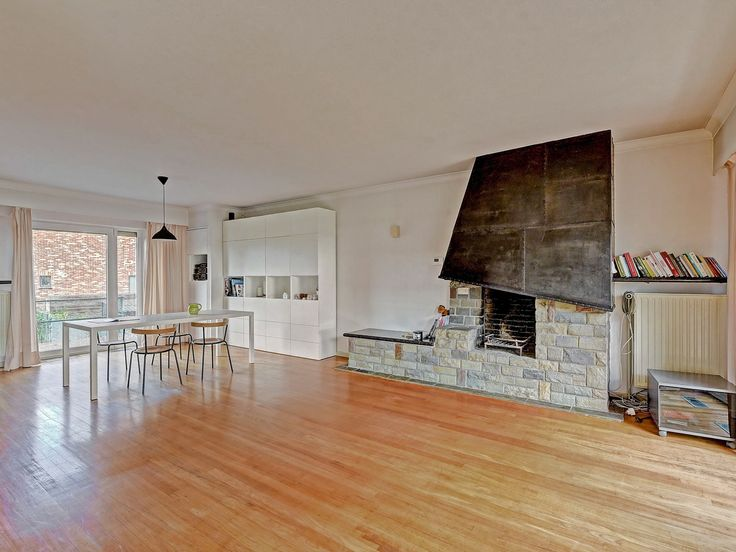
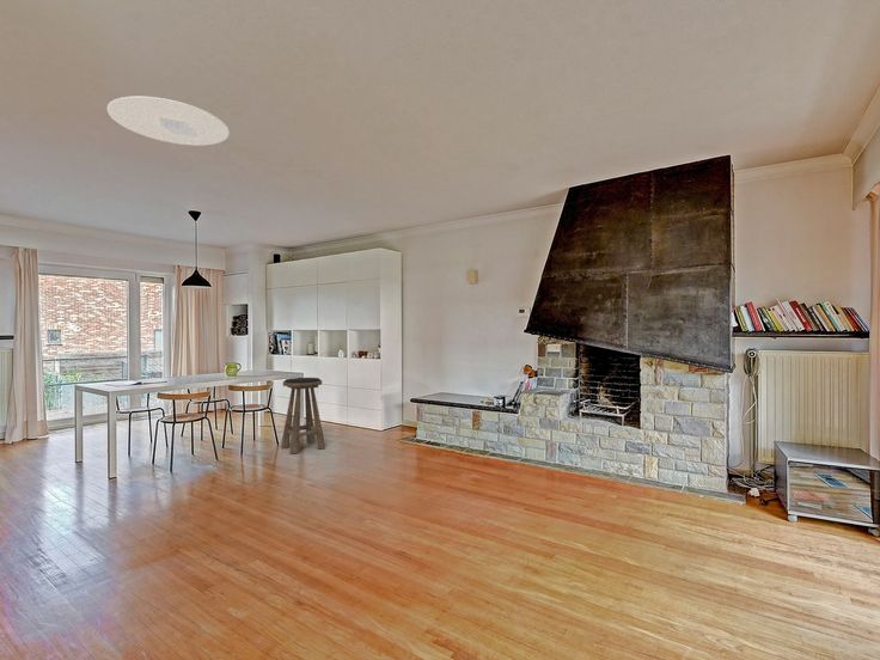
+ stool (299, 412)
+ ceiling light (171, 118)
